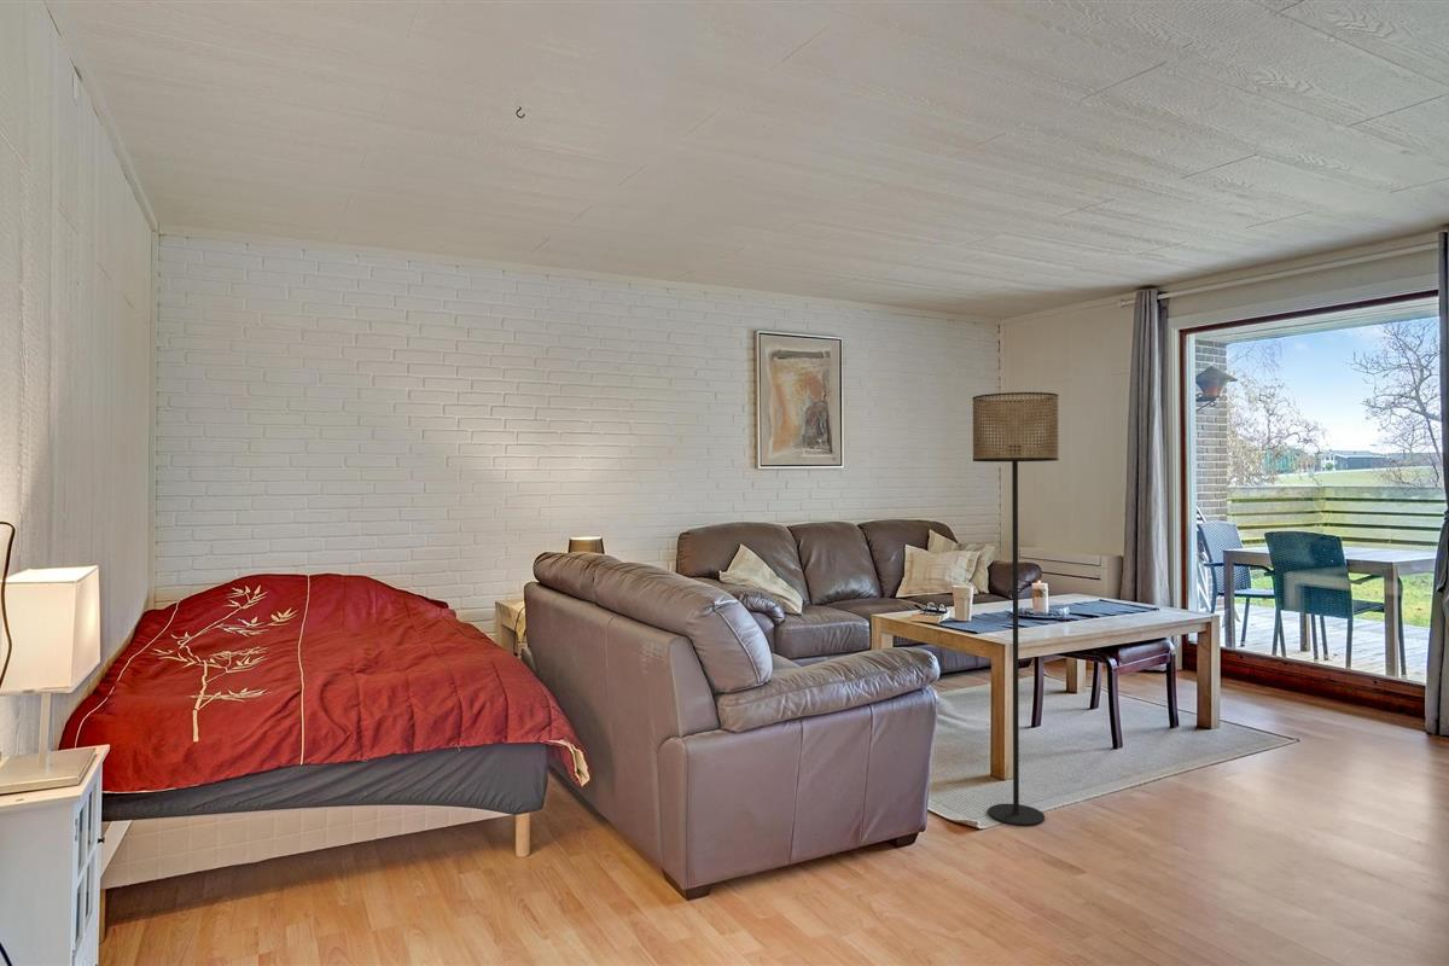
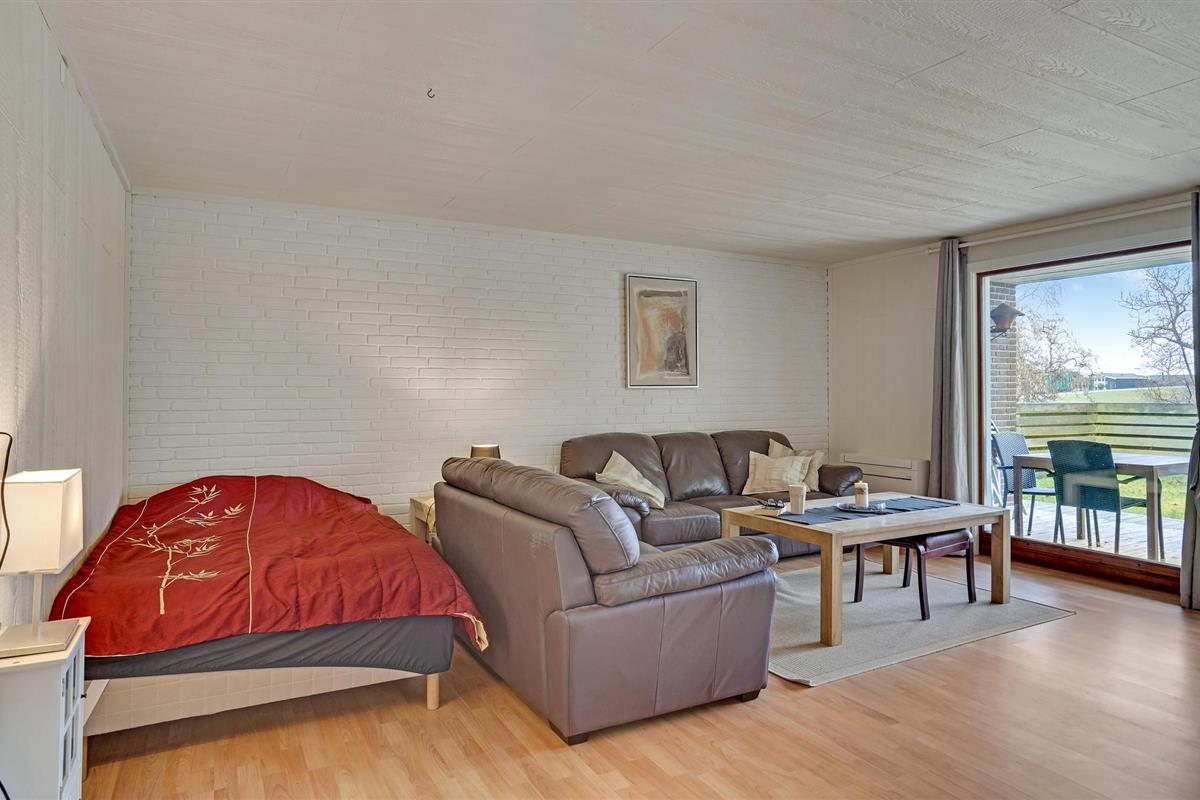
- floor lamp (1014, 605)
